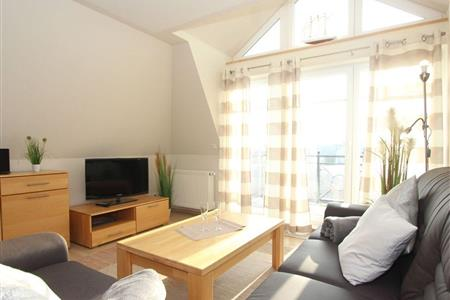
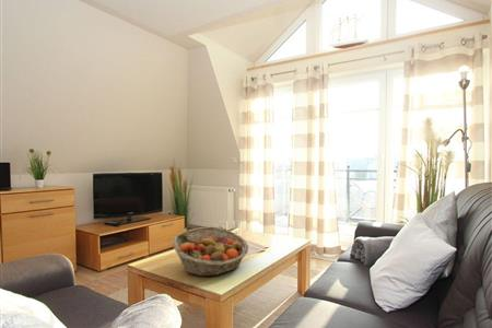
+ fruit basket (211, 249)
